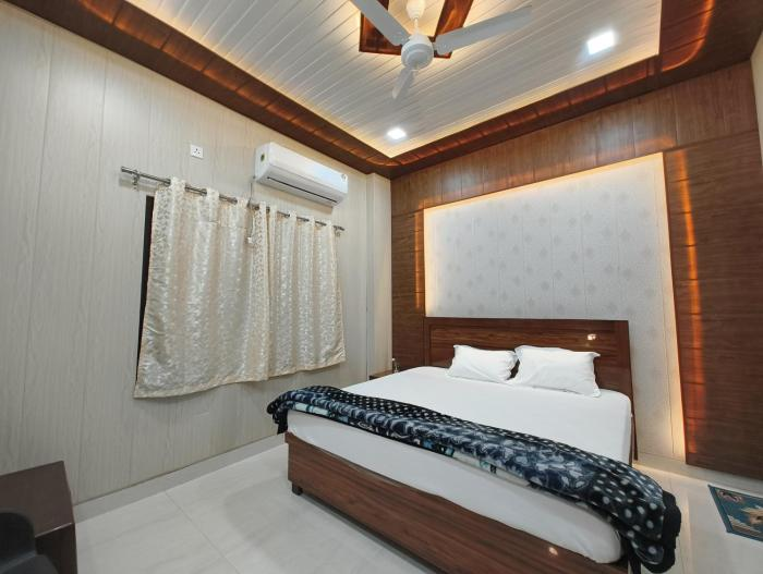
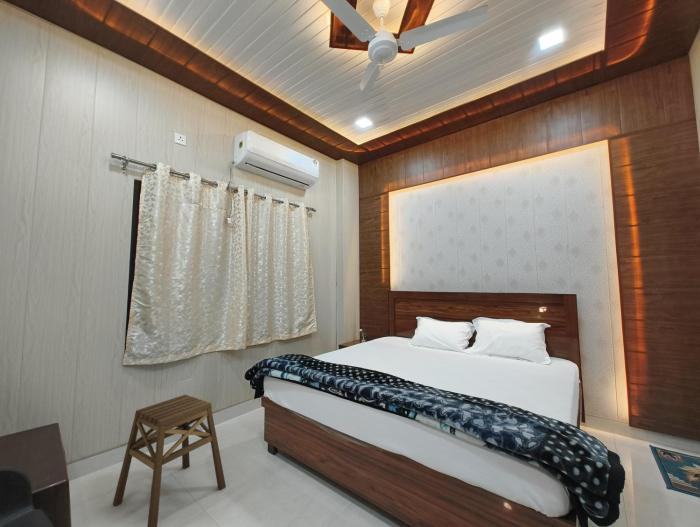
+ stool (172, 450)
